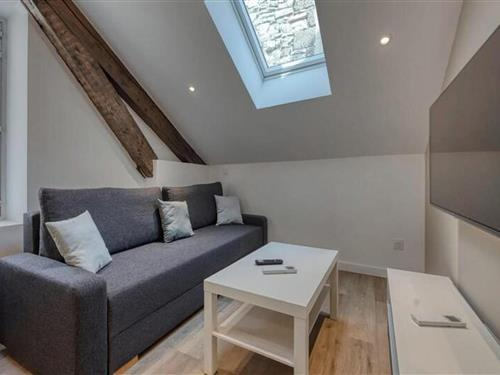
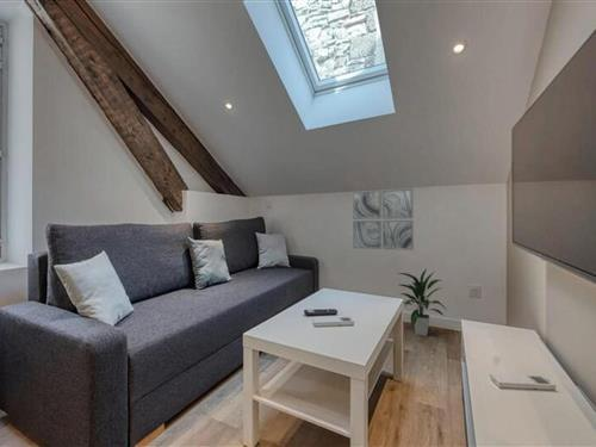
+ wall art (380, 218)
+ indoor plant (420, 300)
